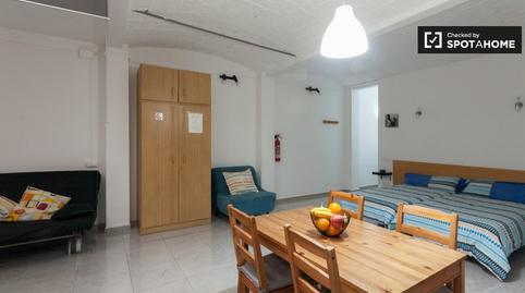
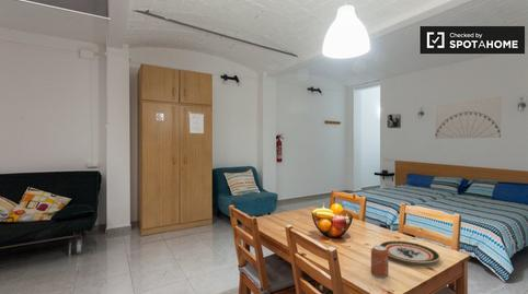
+ plate (408, 252)
+ can (379, 260)
+ wall art (464, 119)
